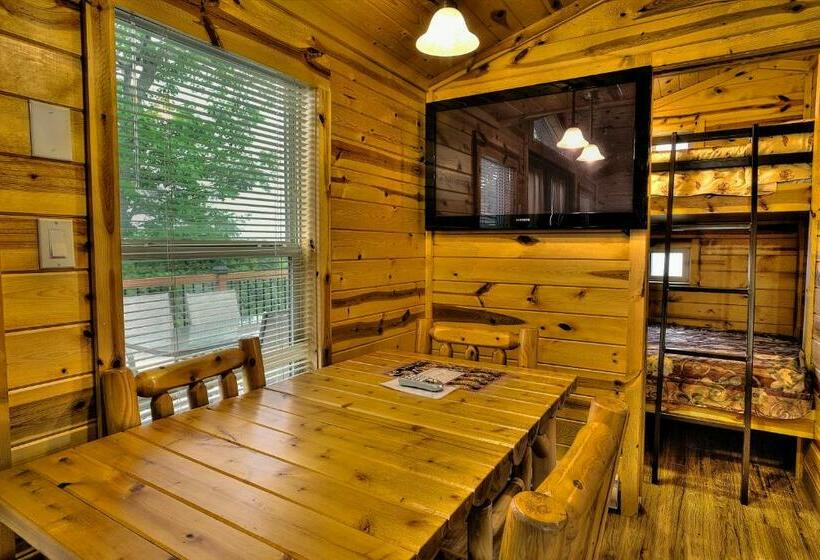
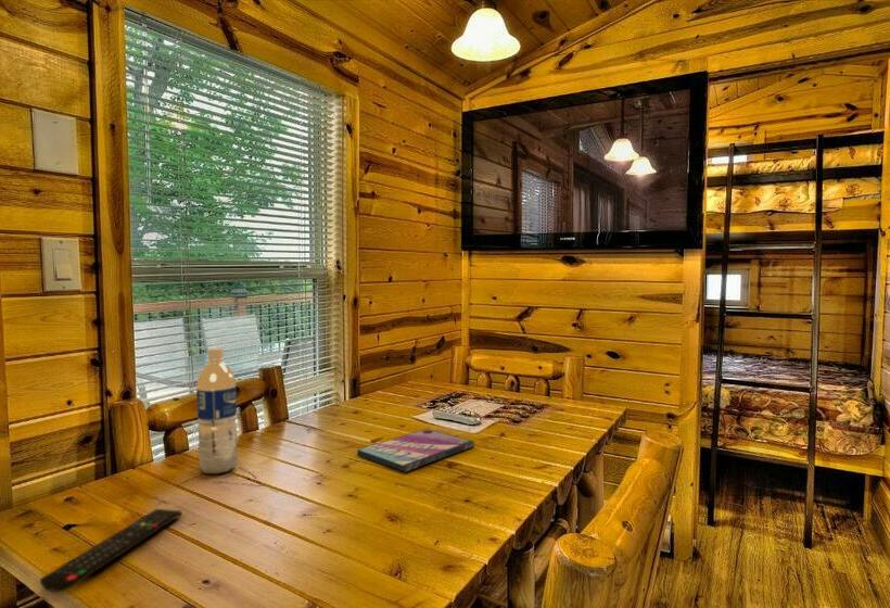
+ water bottle (217, 409)
+ video game case (417, 447)
+ remote control (118, 545)
